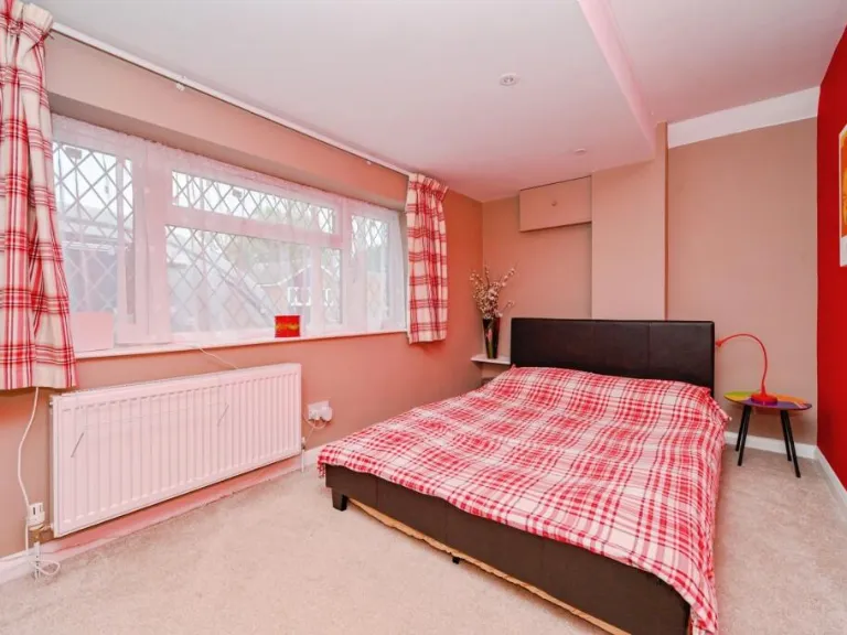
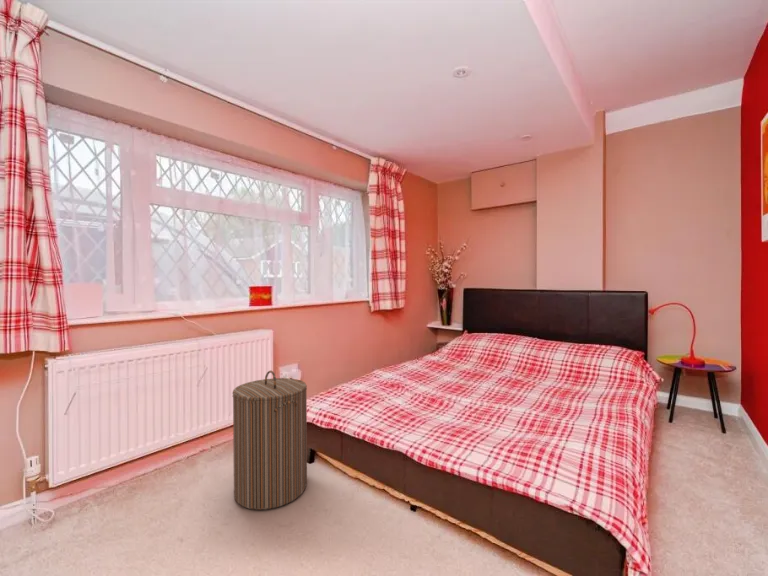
+ laundry hamper (271, 429)
